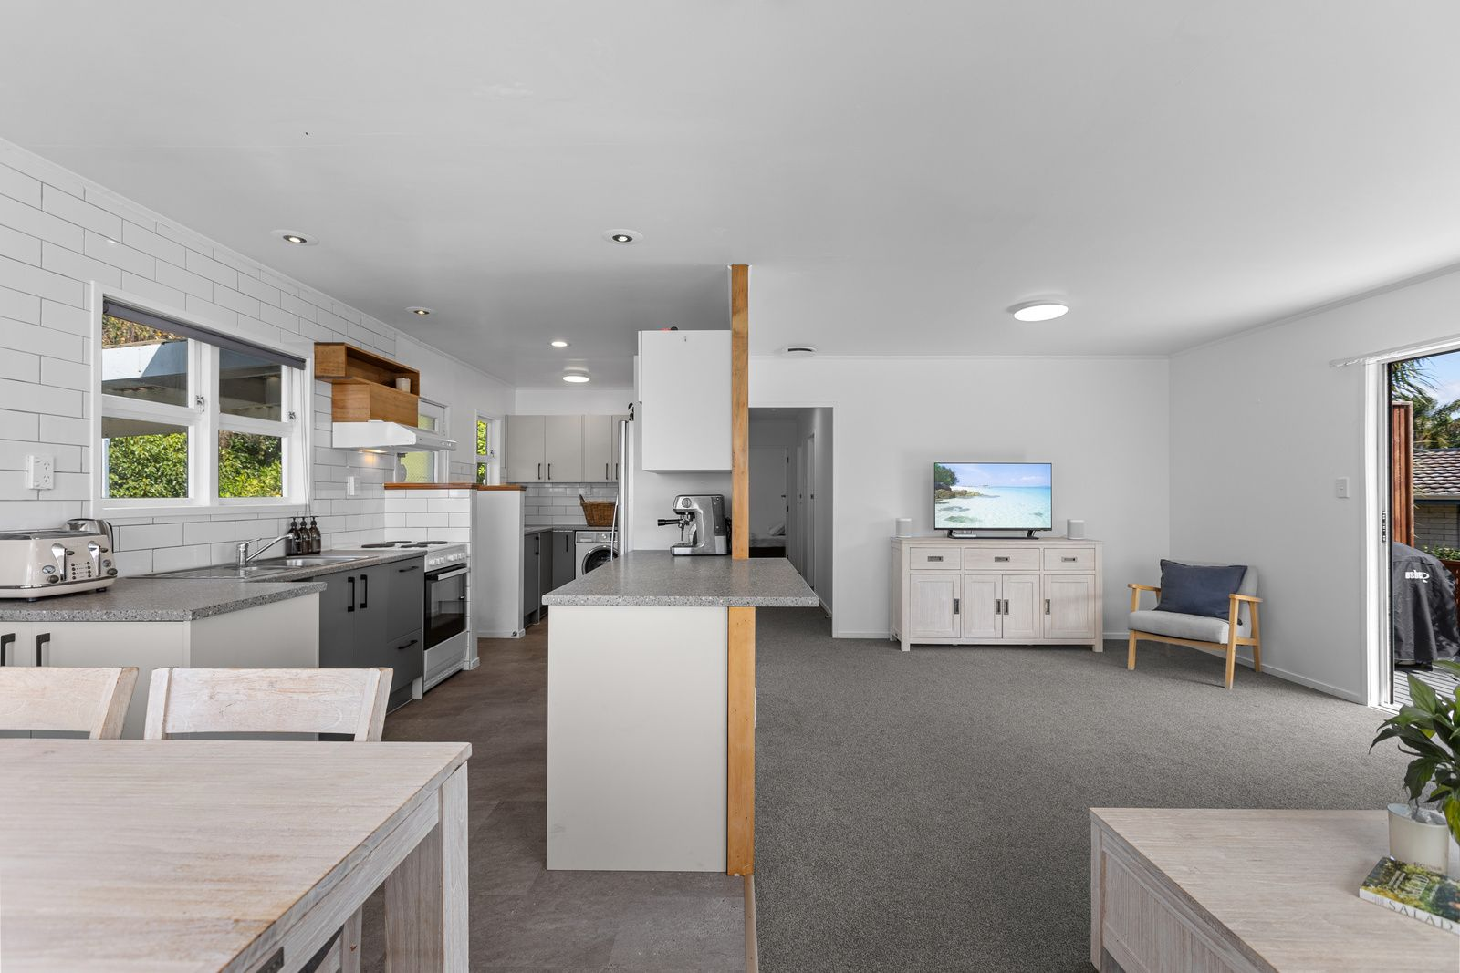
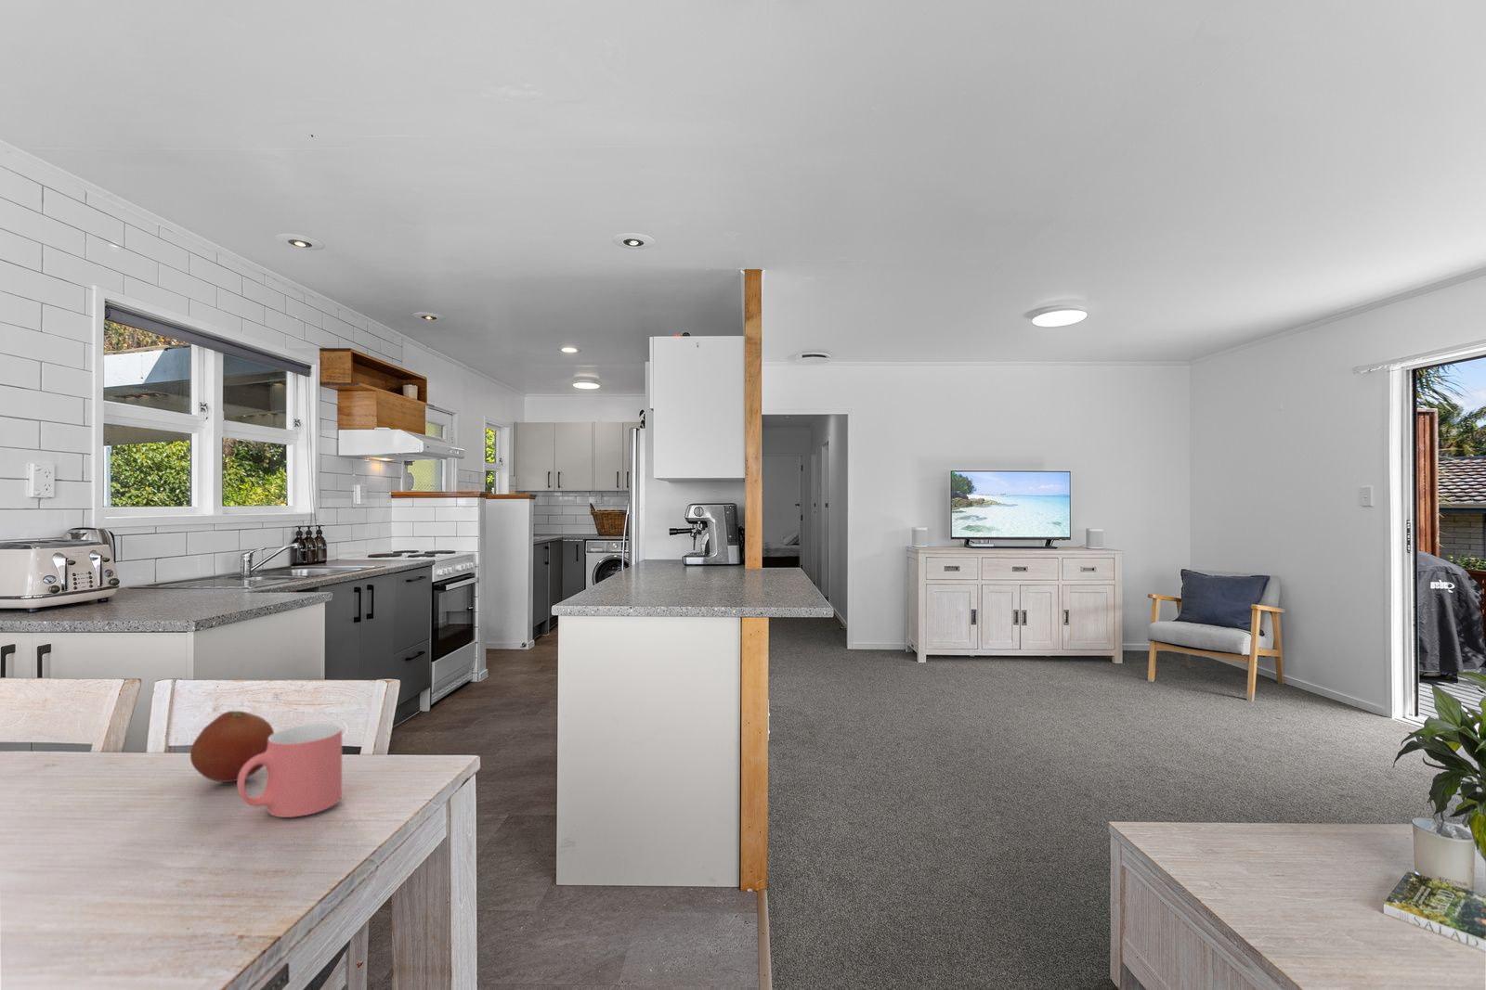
+ mug (291, 772)
+ fruit (234, 745)
